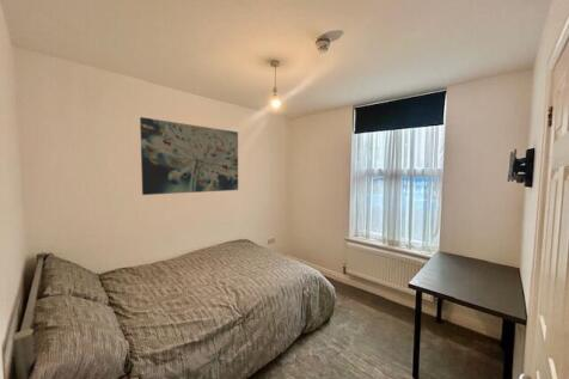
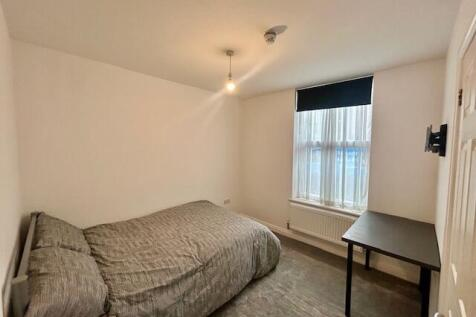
- wall art (196, 159)
